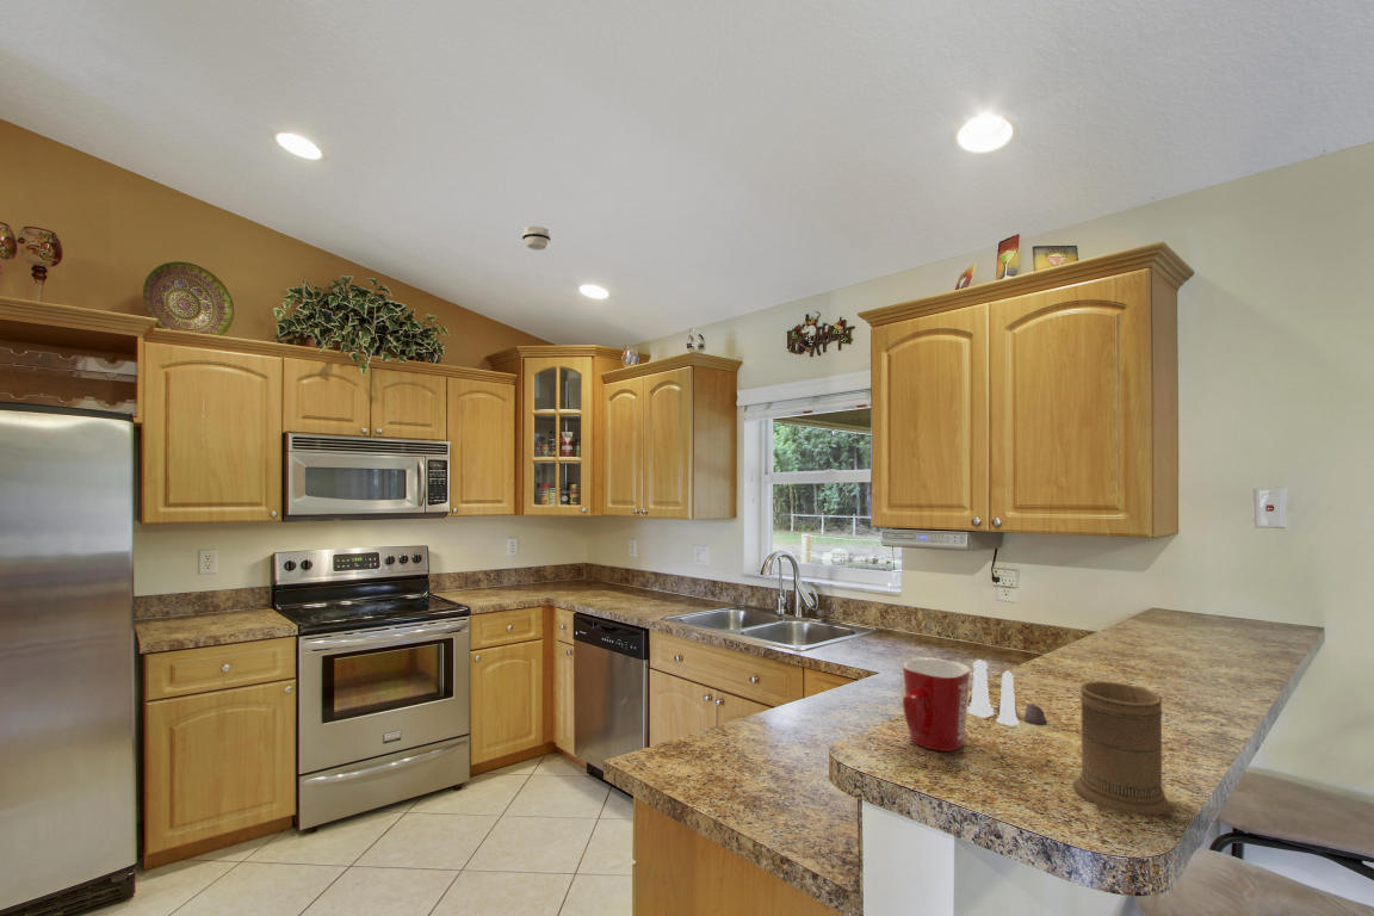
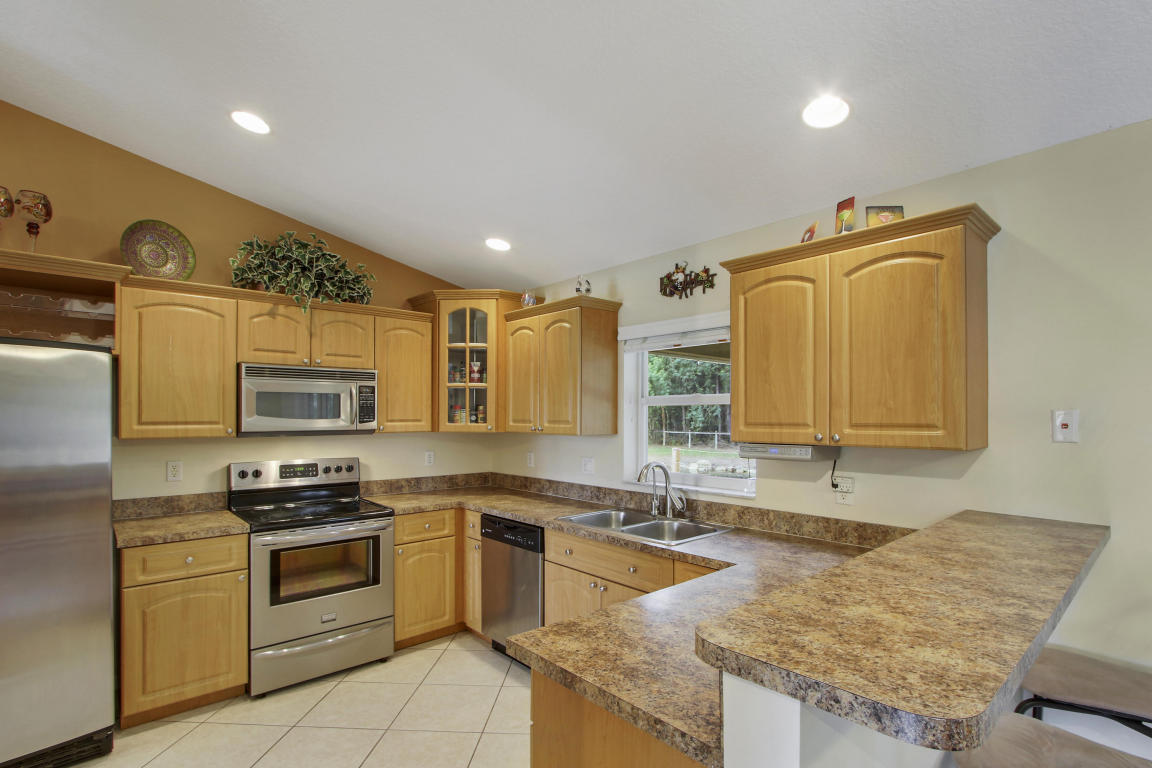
- mug (1126, 741)
- smoke detector (536, 239)
- salt and pepper shaker set (1002, 687)
- mug (929, 707)
